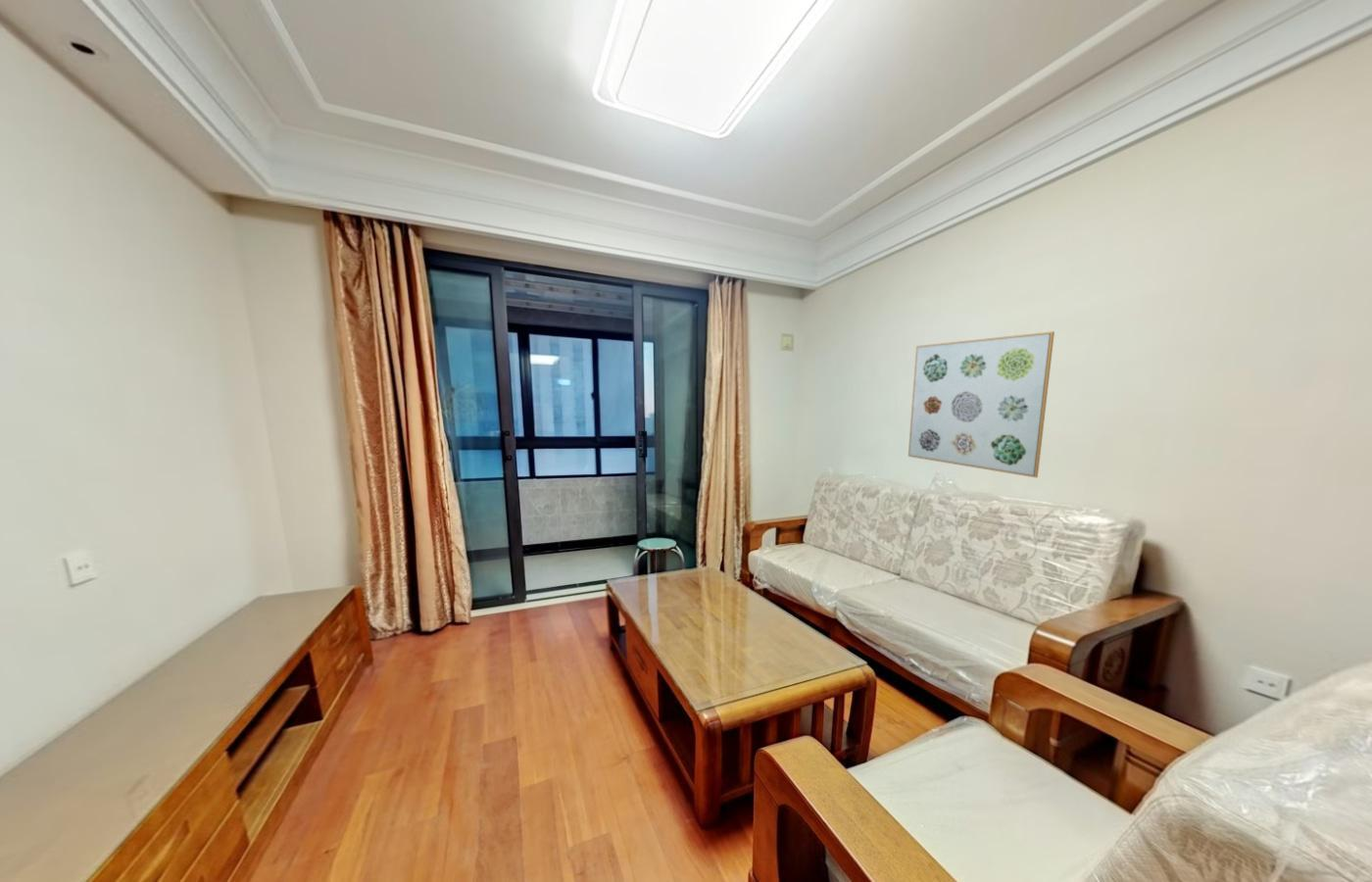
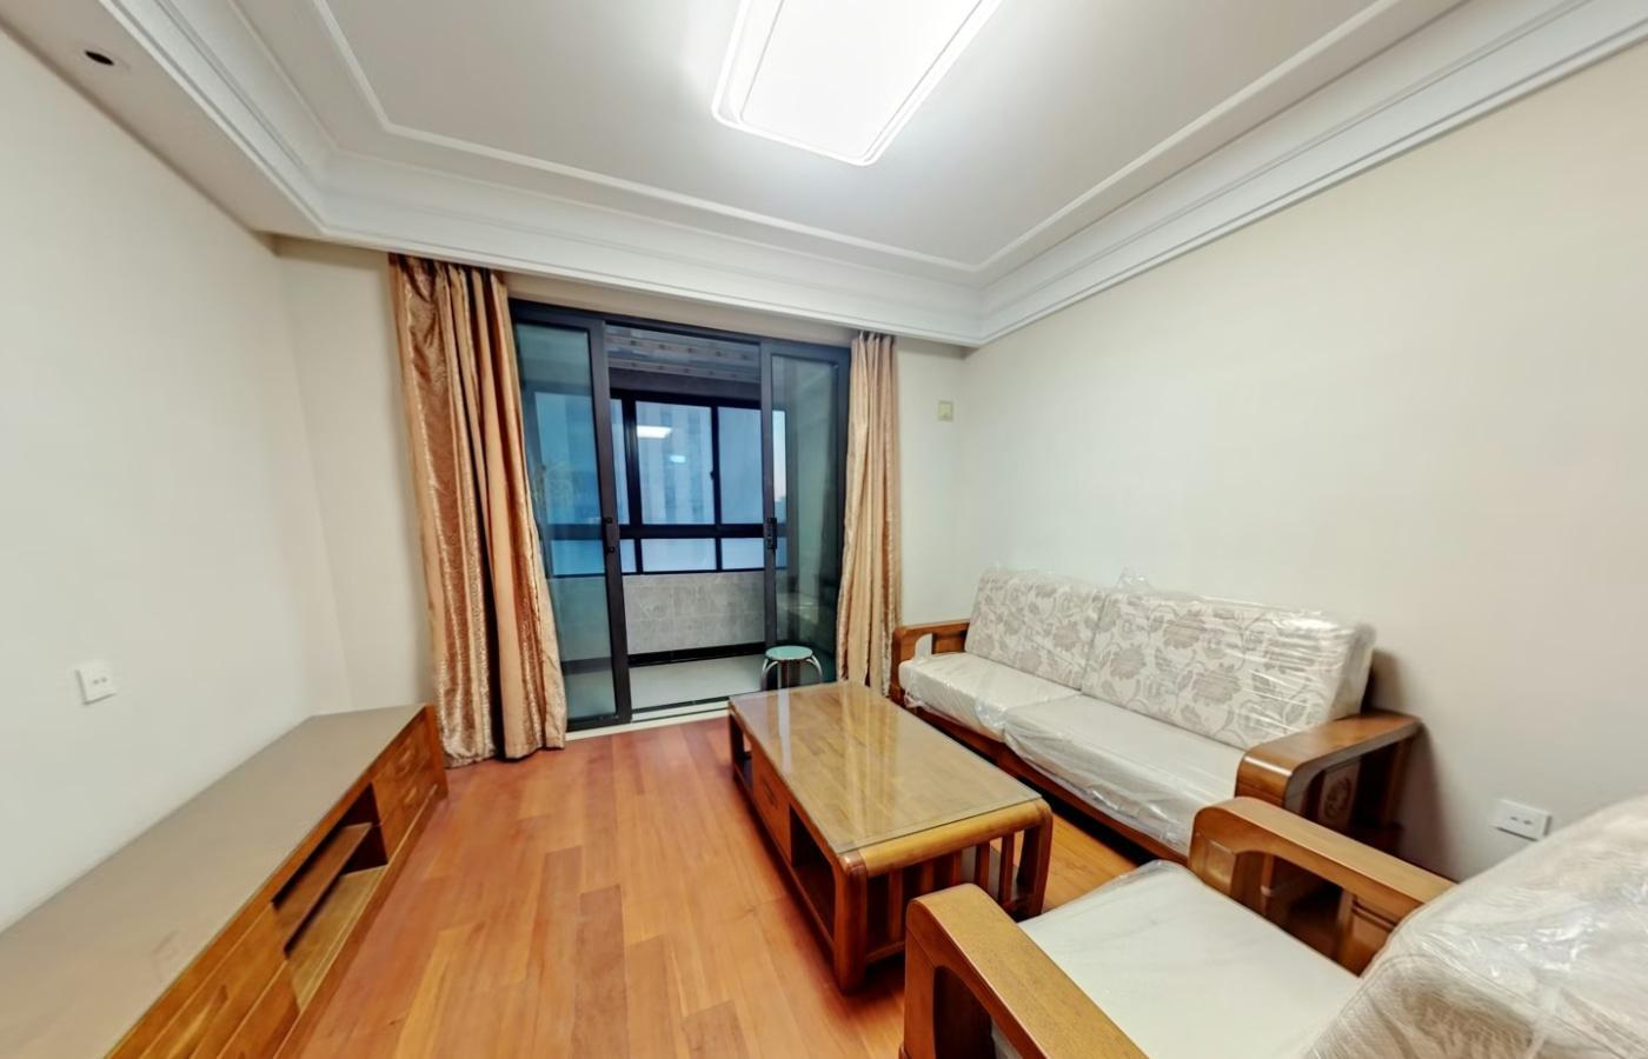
- wall art (969, 404)
